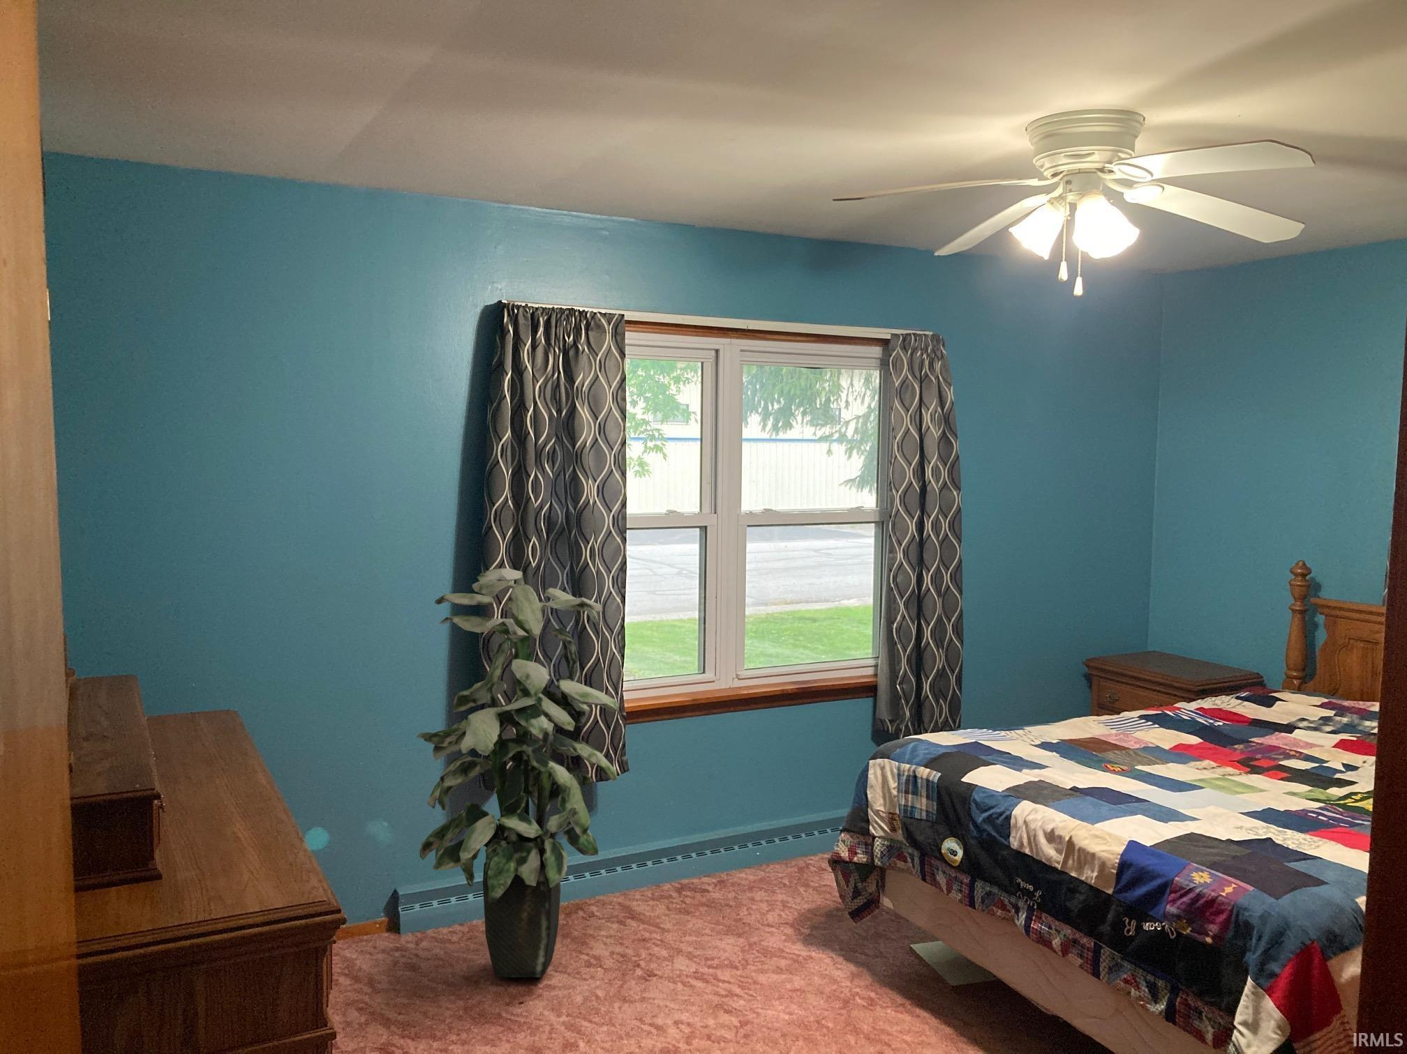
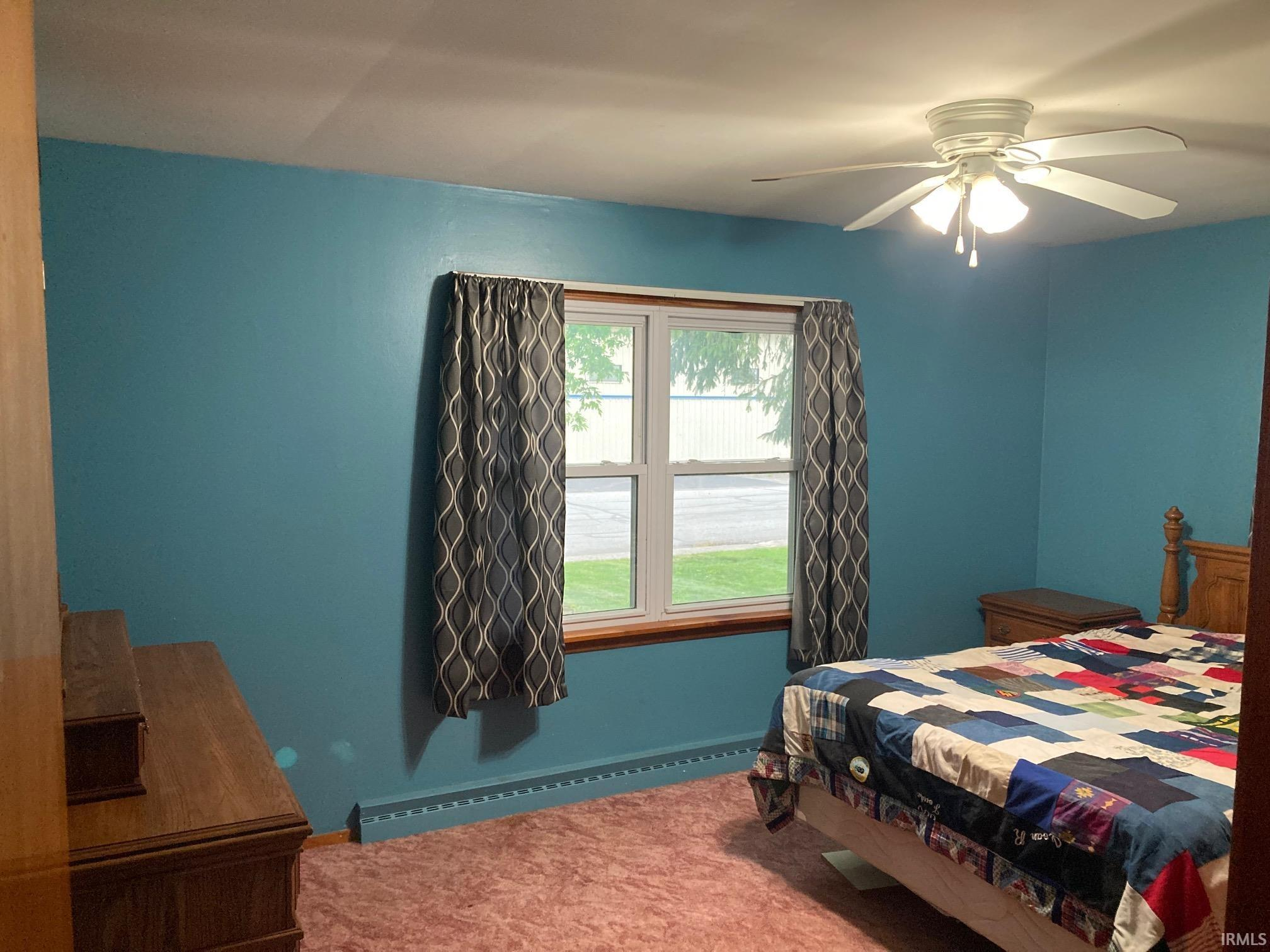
- indoor plant (513, 766)
